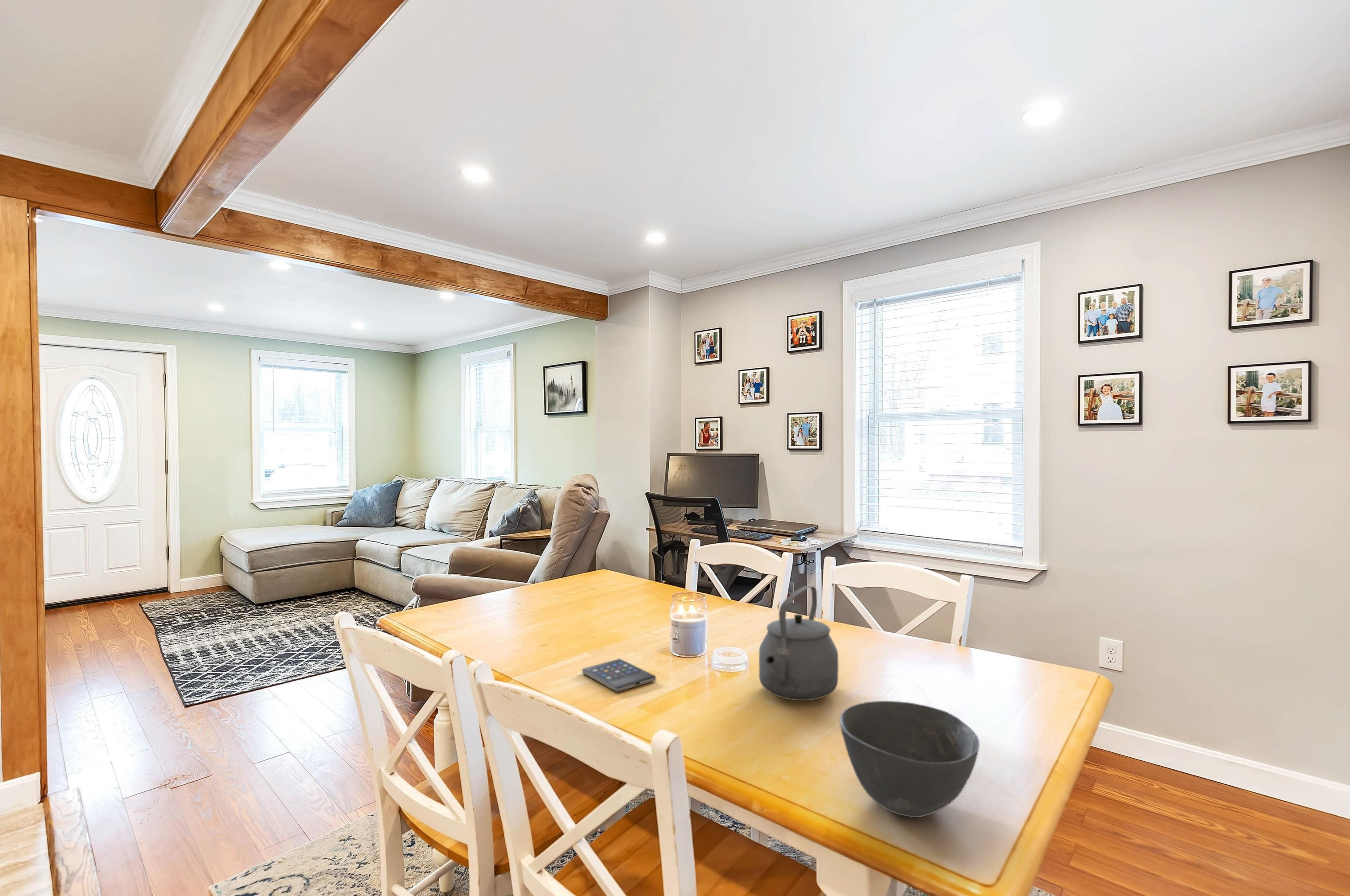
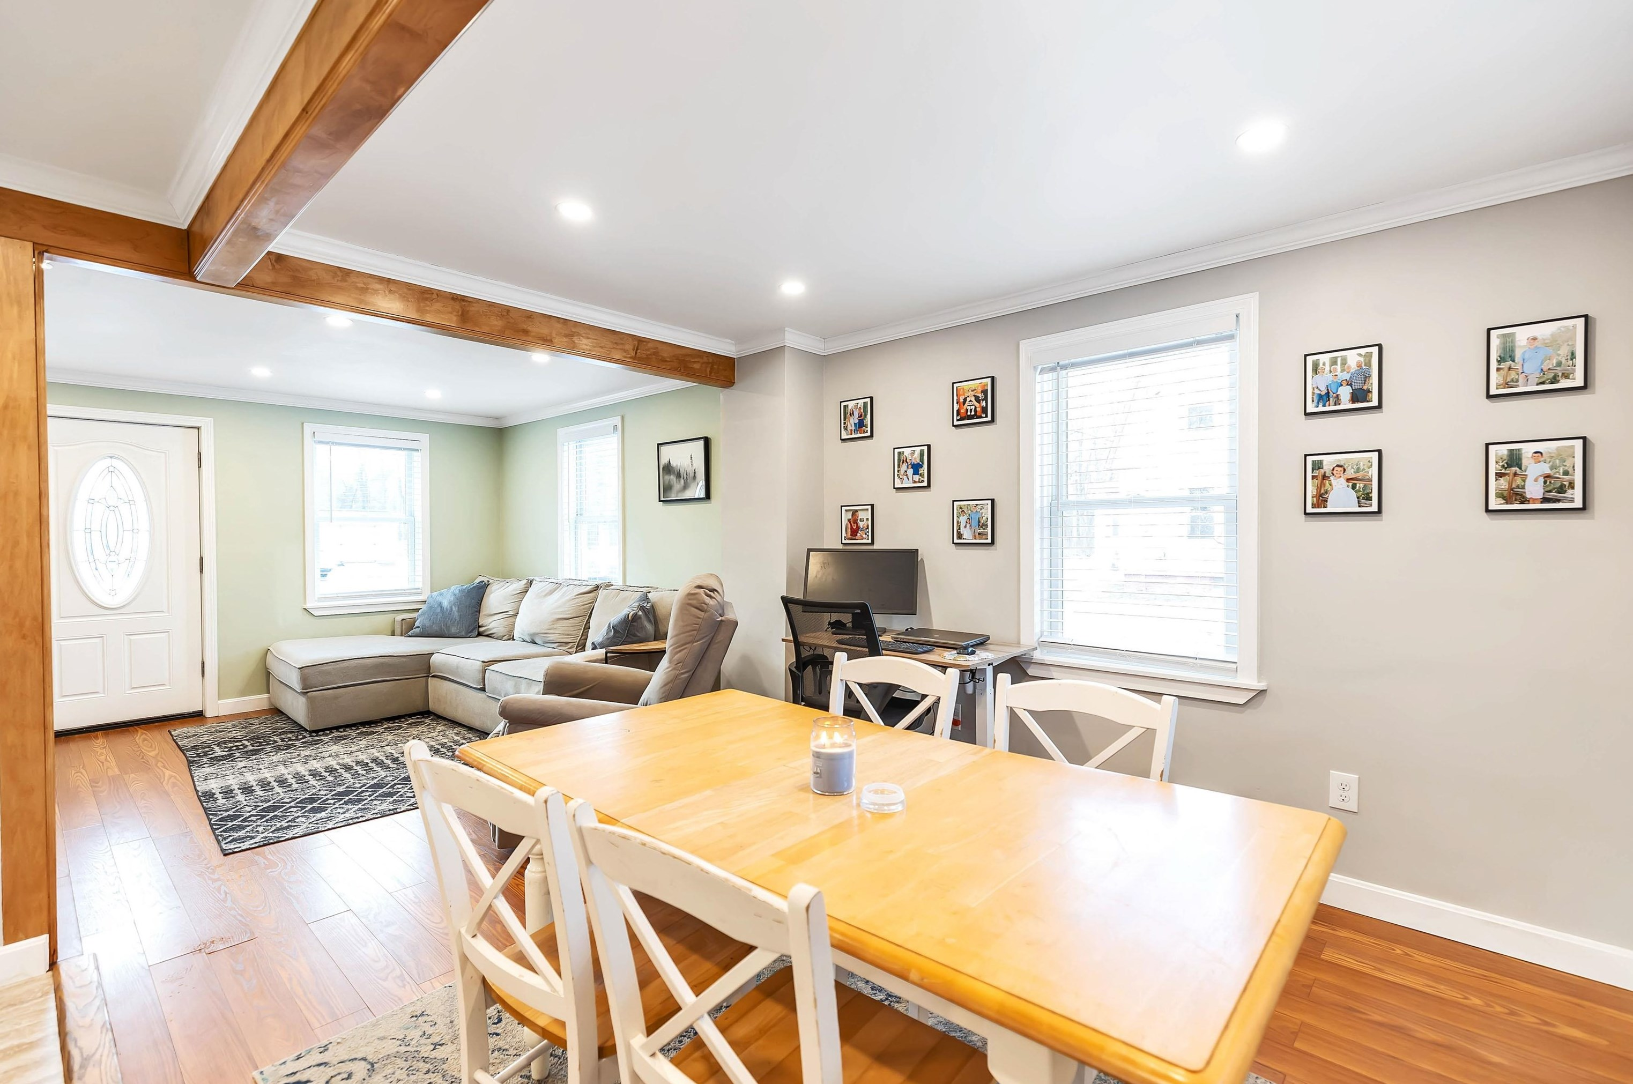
- bowl (907, 764)
- smartphone (618, 674)
- tea kettle (793, 644)
